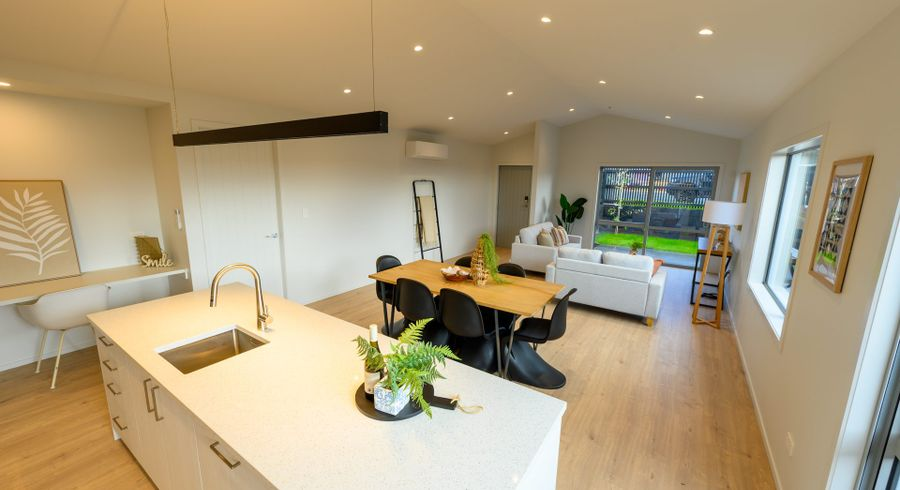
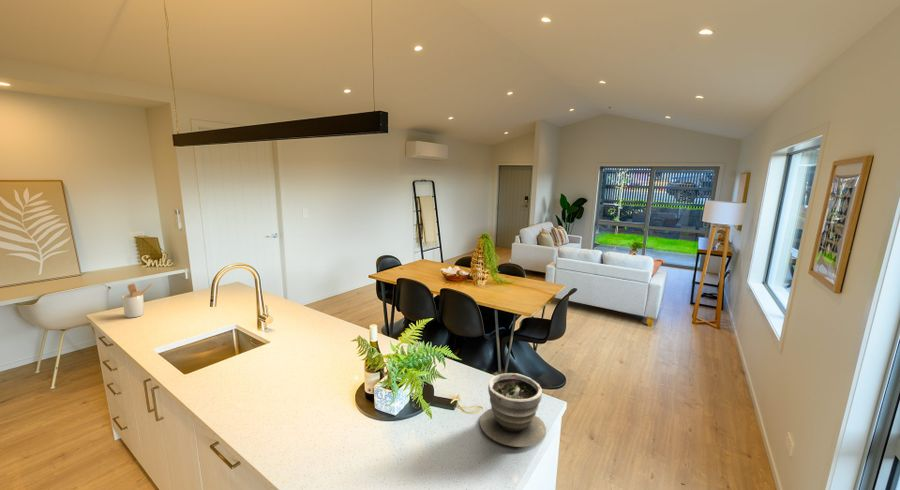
+ utensil holder (138, 299)
+ planter (513, 406)
